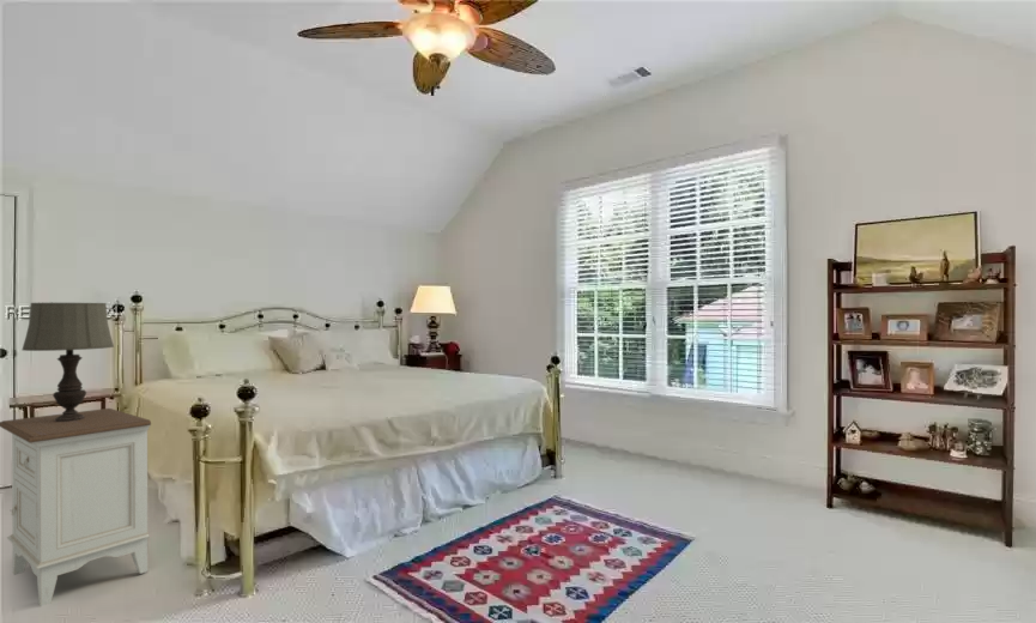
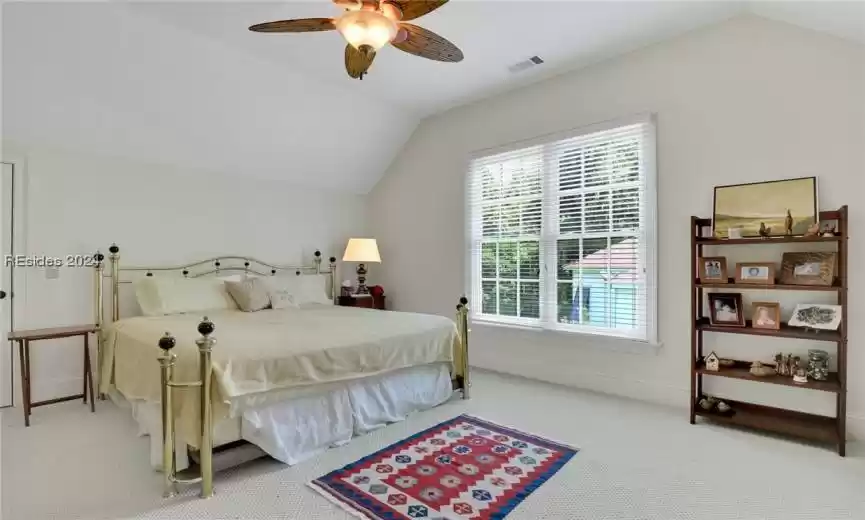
- table lamp (69, 361)
- nightstand (74, 497)
